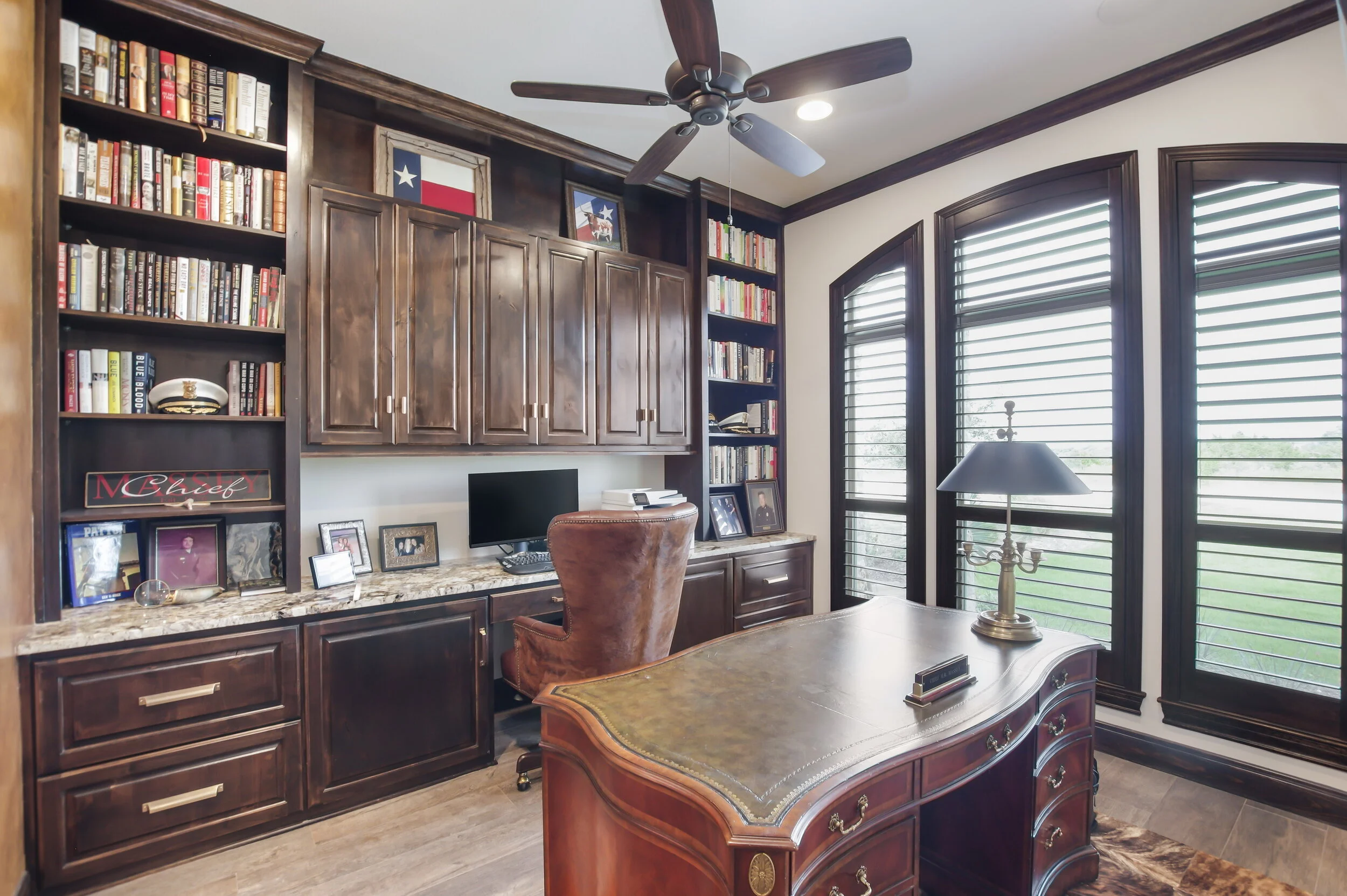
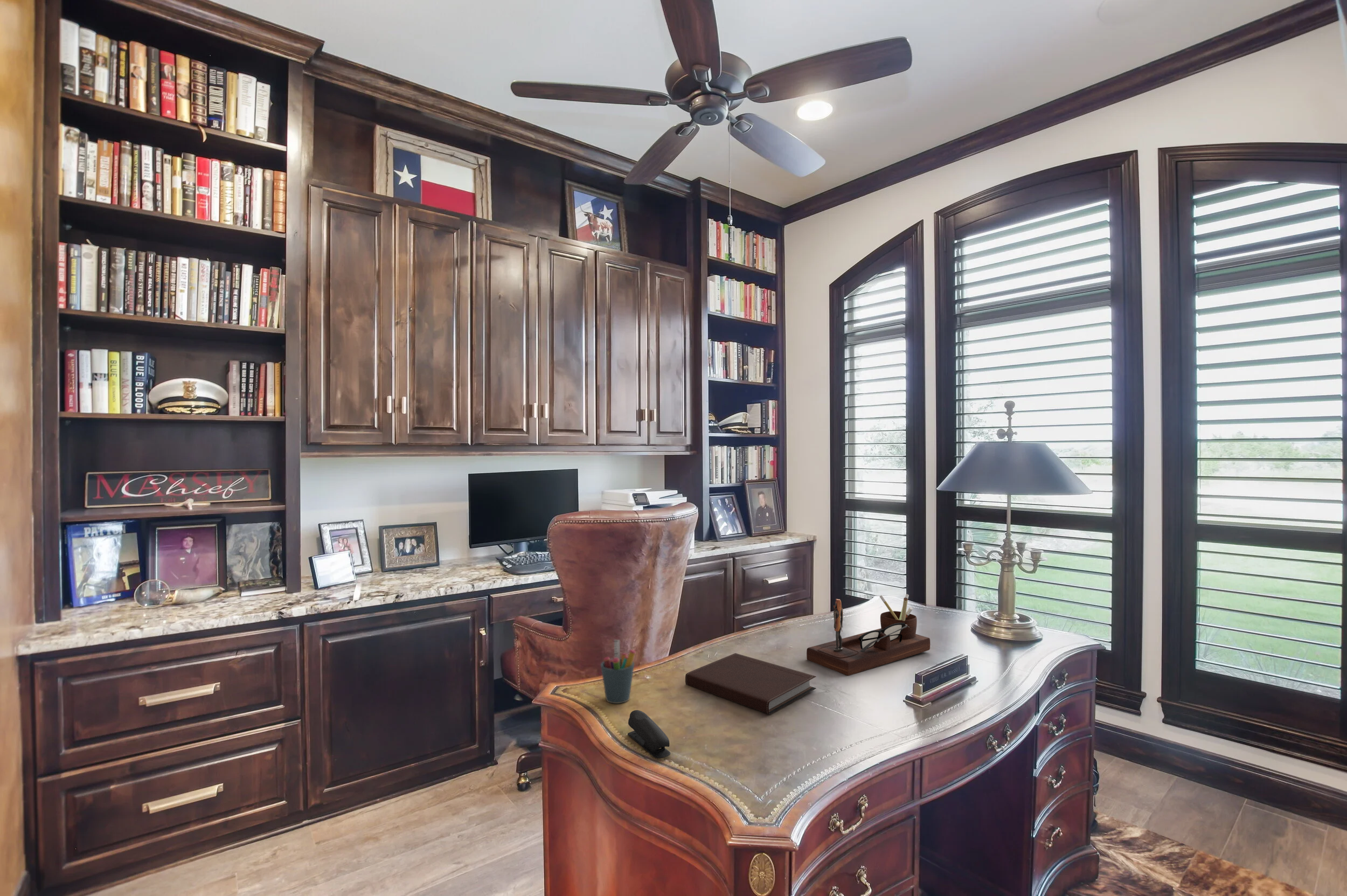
+ notebook (750, 680)
+ desk organizer (880, 623)
+ pen holder (618, 672)
+ stapler (648, 732)
